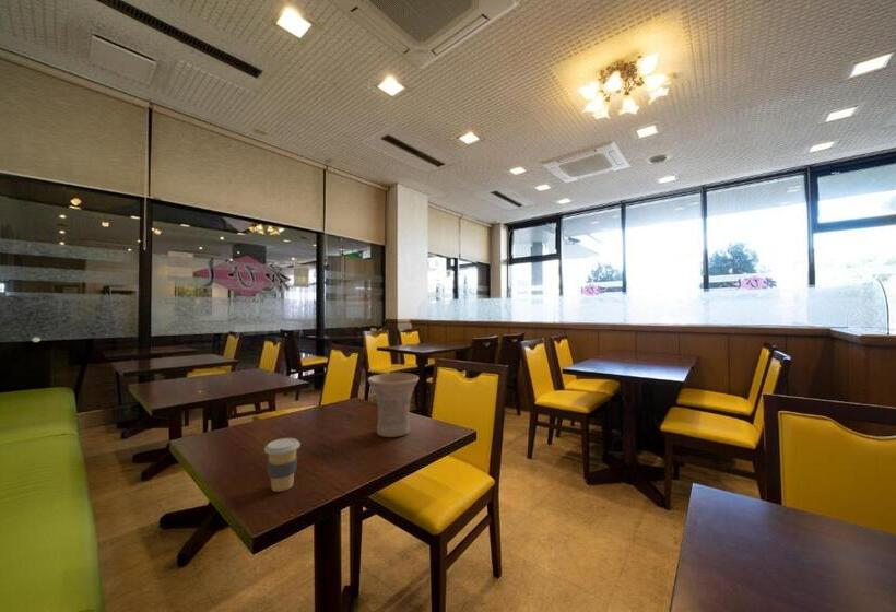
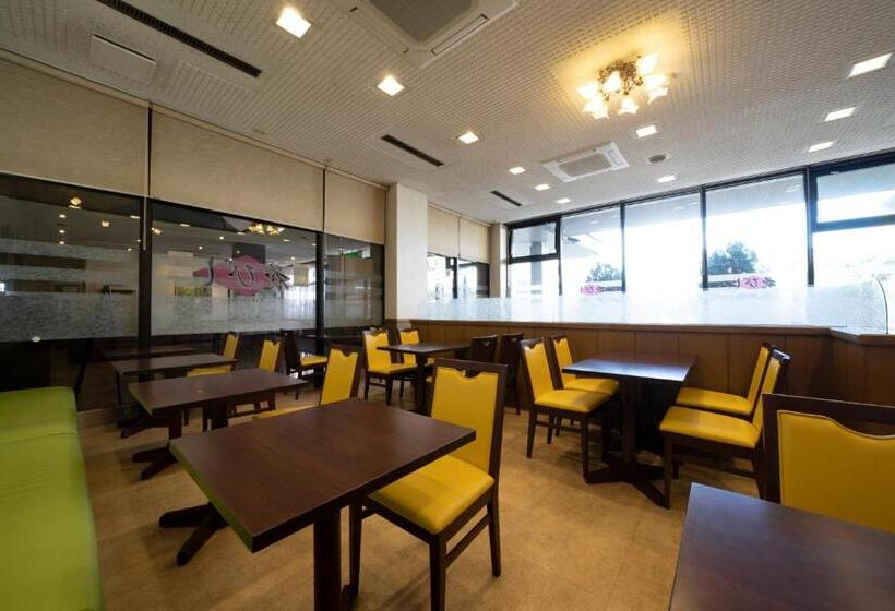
- vase (393, 404)
- coffee cup (282, 464)
